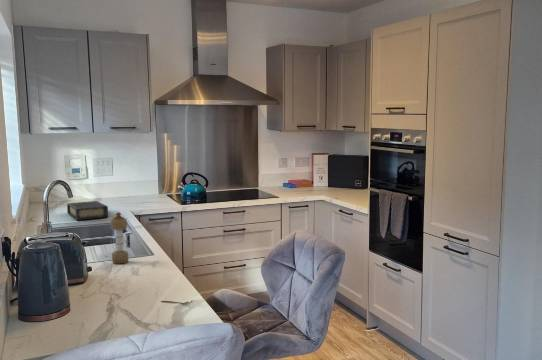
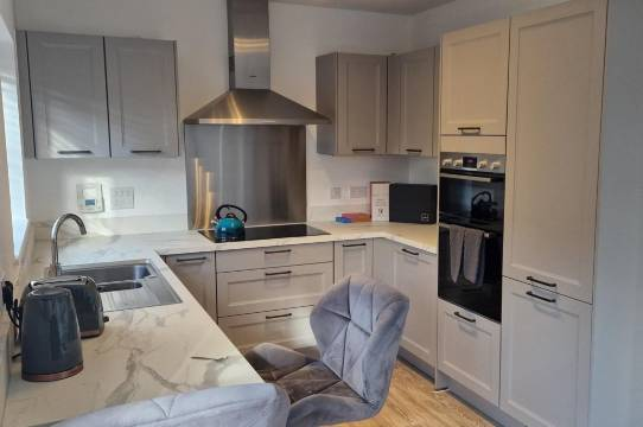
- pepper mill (120, 237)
- book (87, 209)
